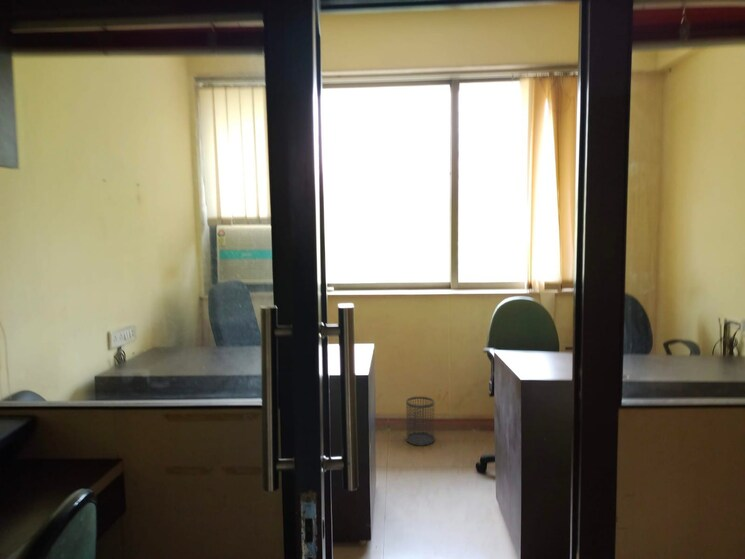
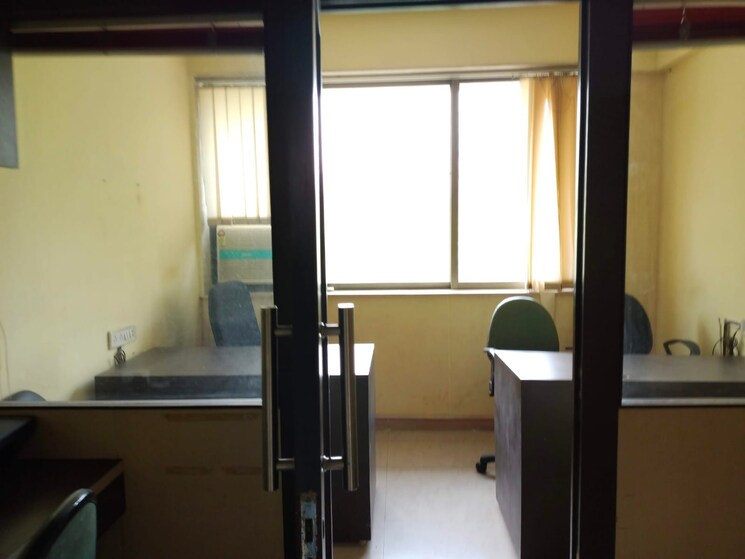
- wastebasket (420, 421)
